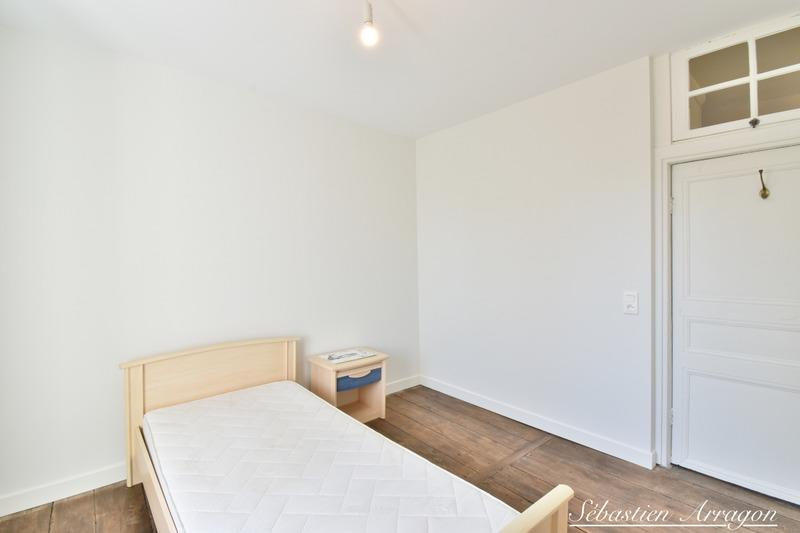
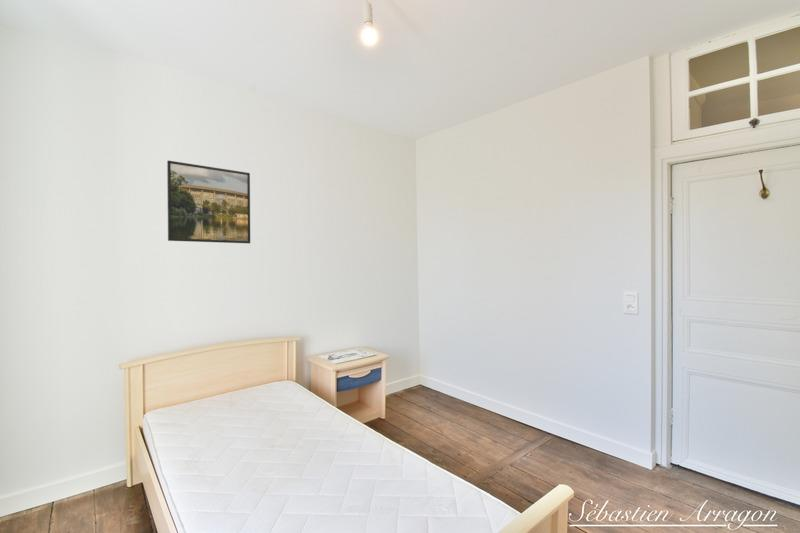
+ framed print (211, 204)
